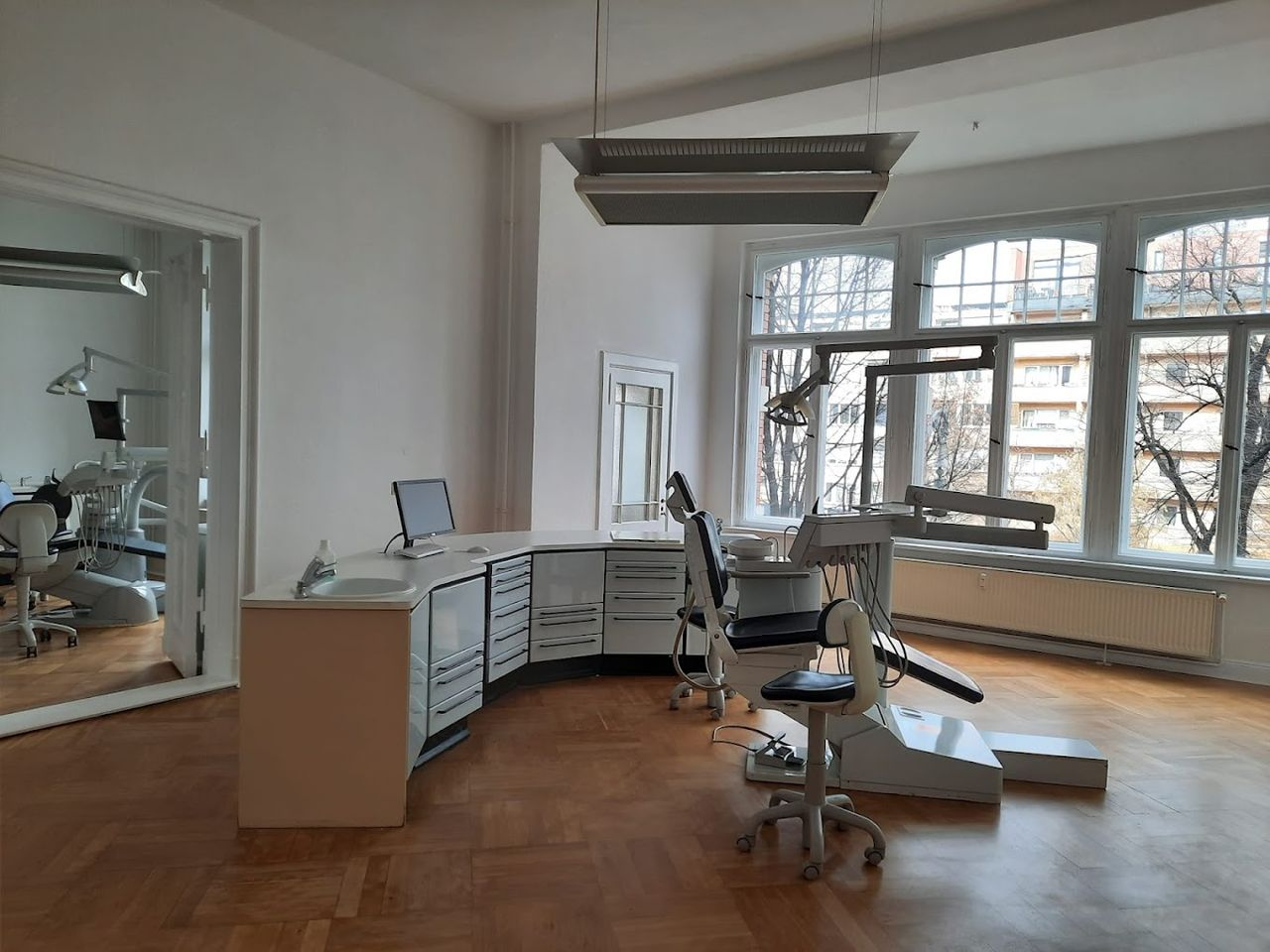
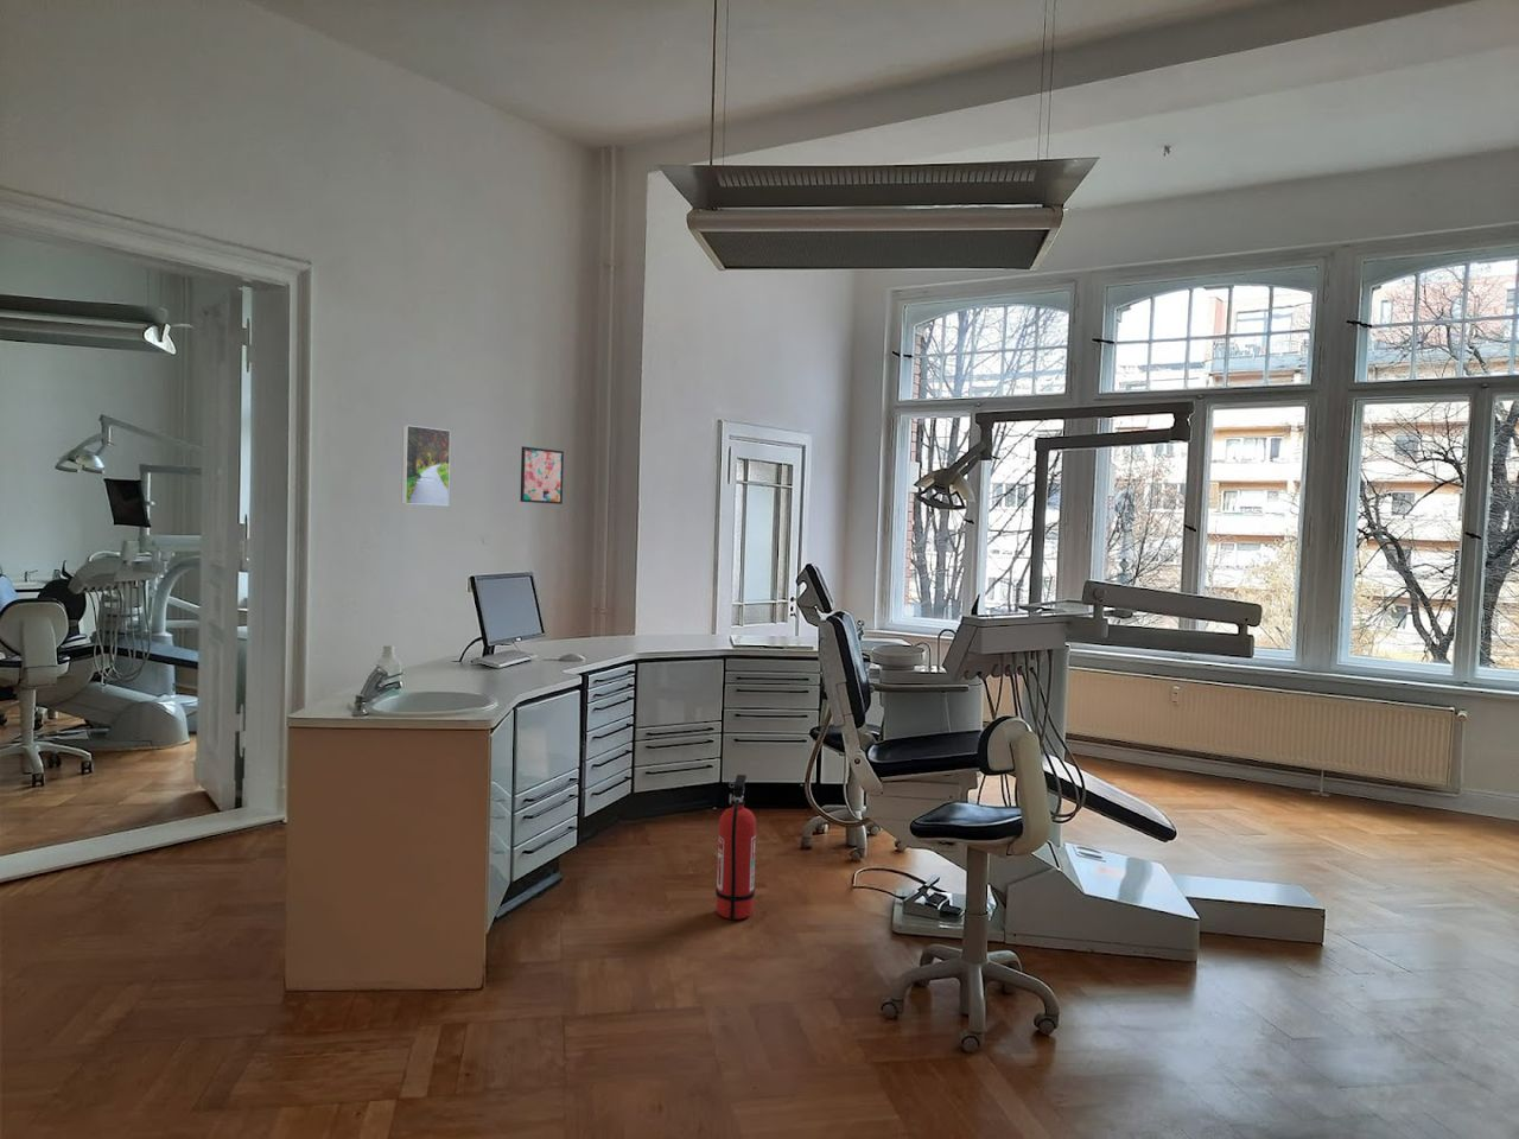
+ wall art (542, 476)
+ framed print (426, 467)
+ fire extinguisher (736, 848)
